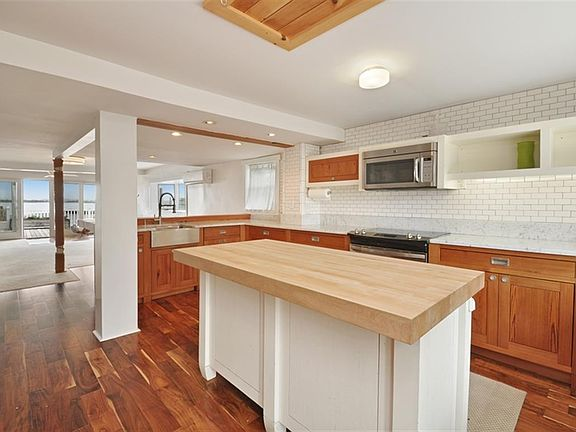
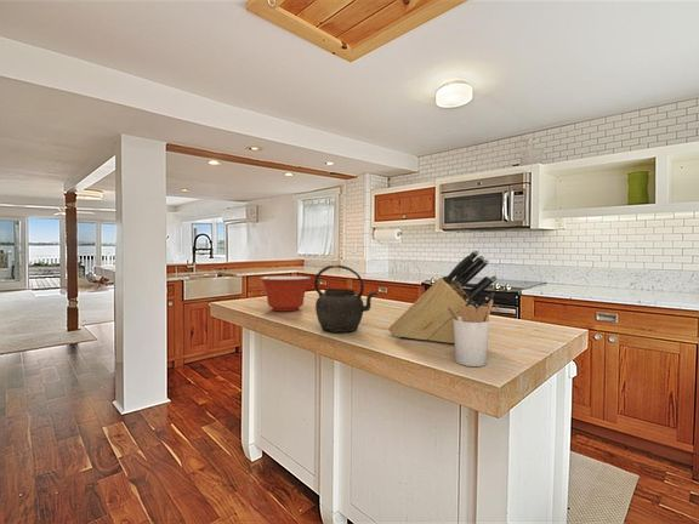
+ knife block (441, 295)
+ kettle (345, 297)
+ mixing bowl (285, 292)
+ utensil holder (471, 331)
